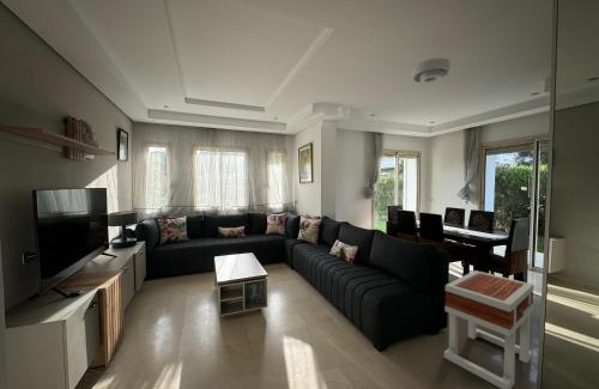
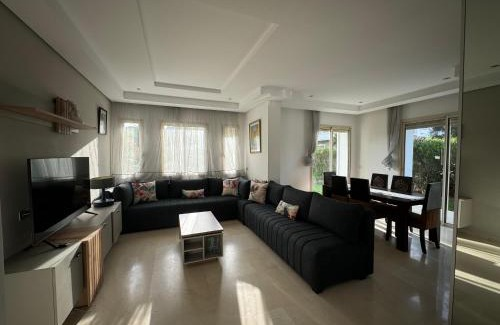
- ceiling light (430, 72)
- side table (491, 322)
